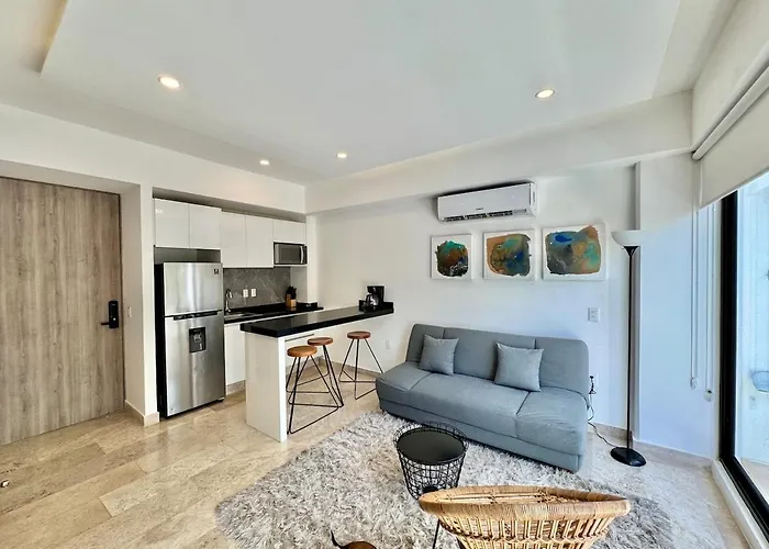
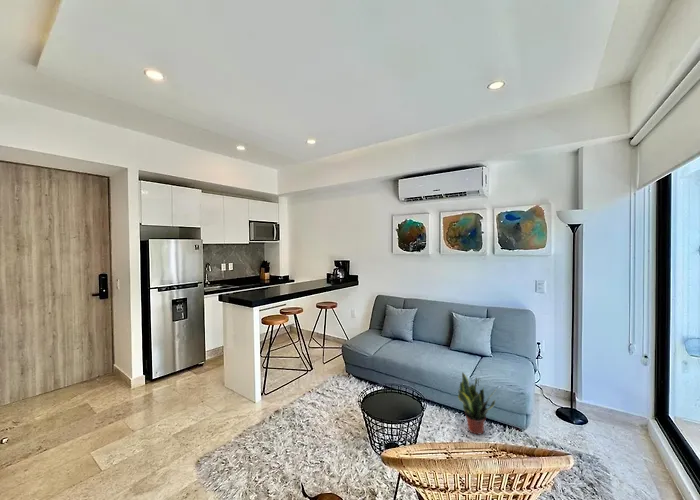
+ potted plant (475, 404)
